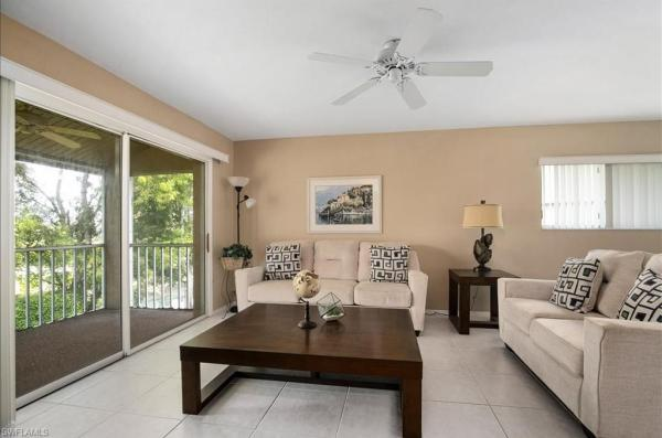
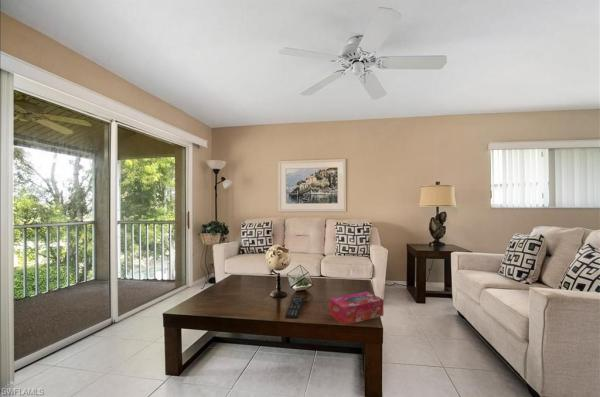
+ remote control (295, 306)
+ tissue box (356, 307)
